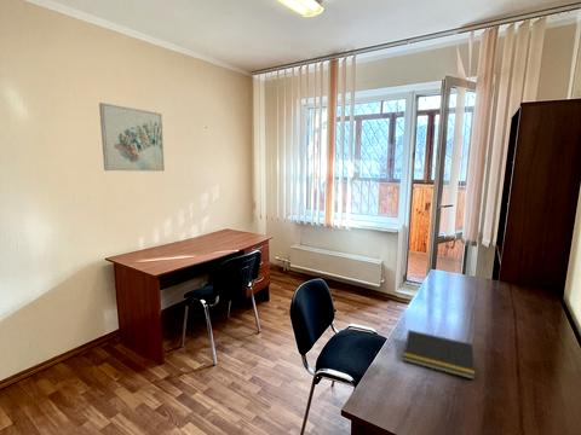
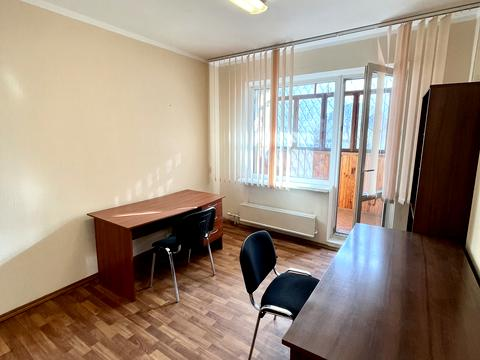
- notepad (437, 352)
- wall art (134, 140)
